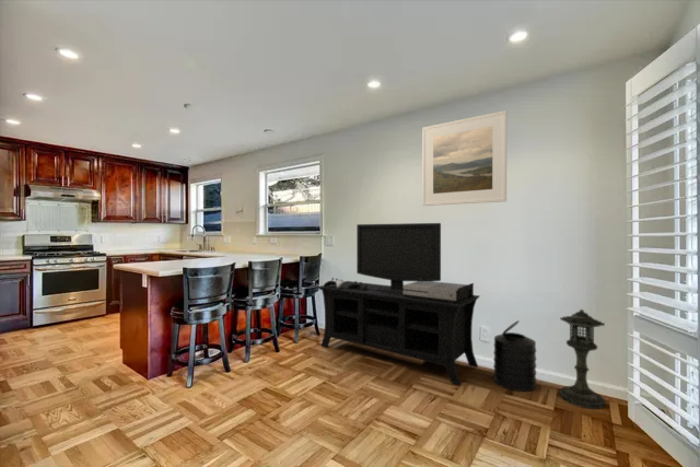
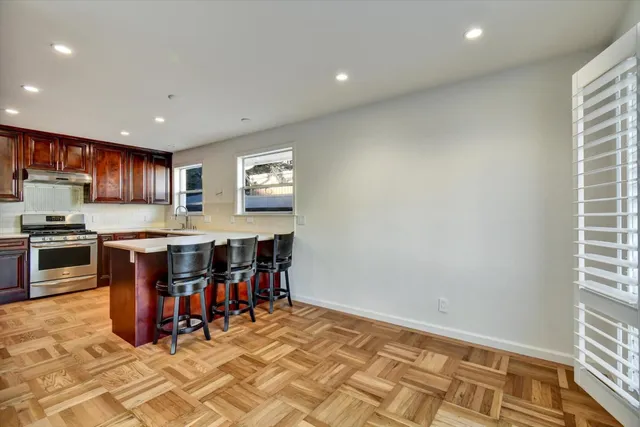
- media console (392, 290)
- trash can (514, 351)
- lantern (581, 353)
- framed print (460, 162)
